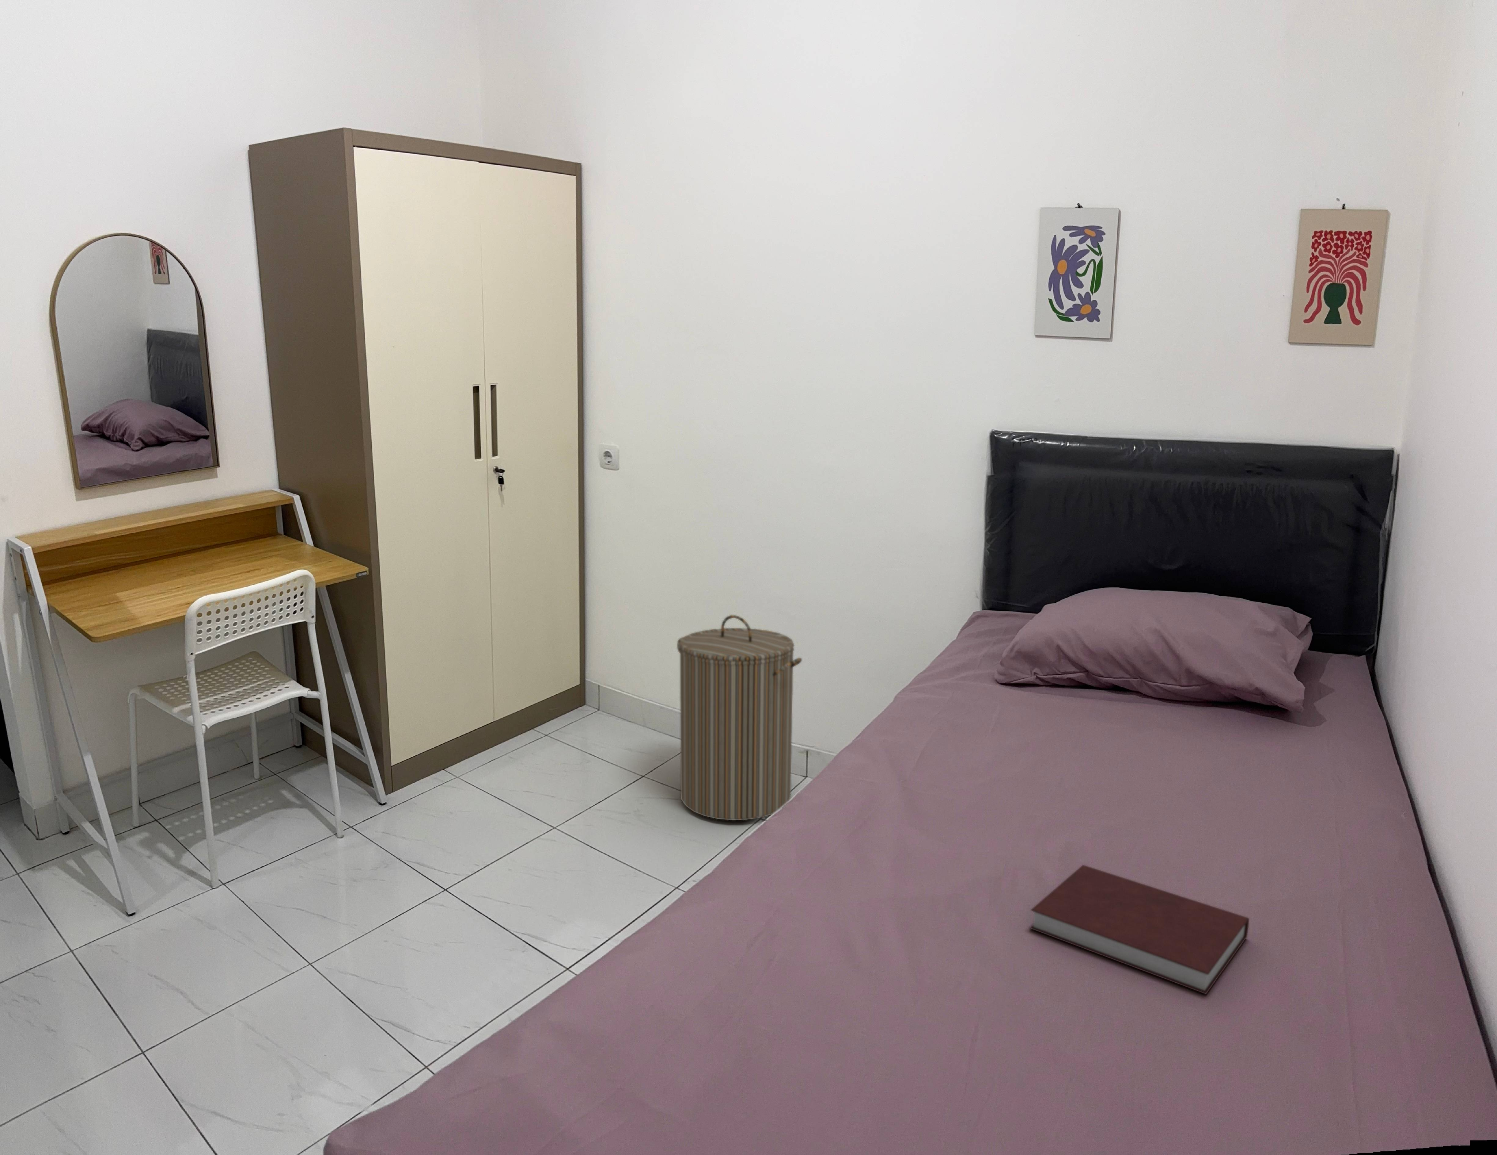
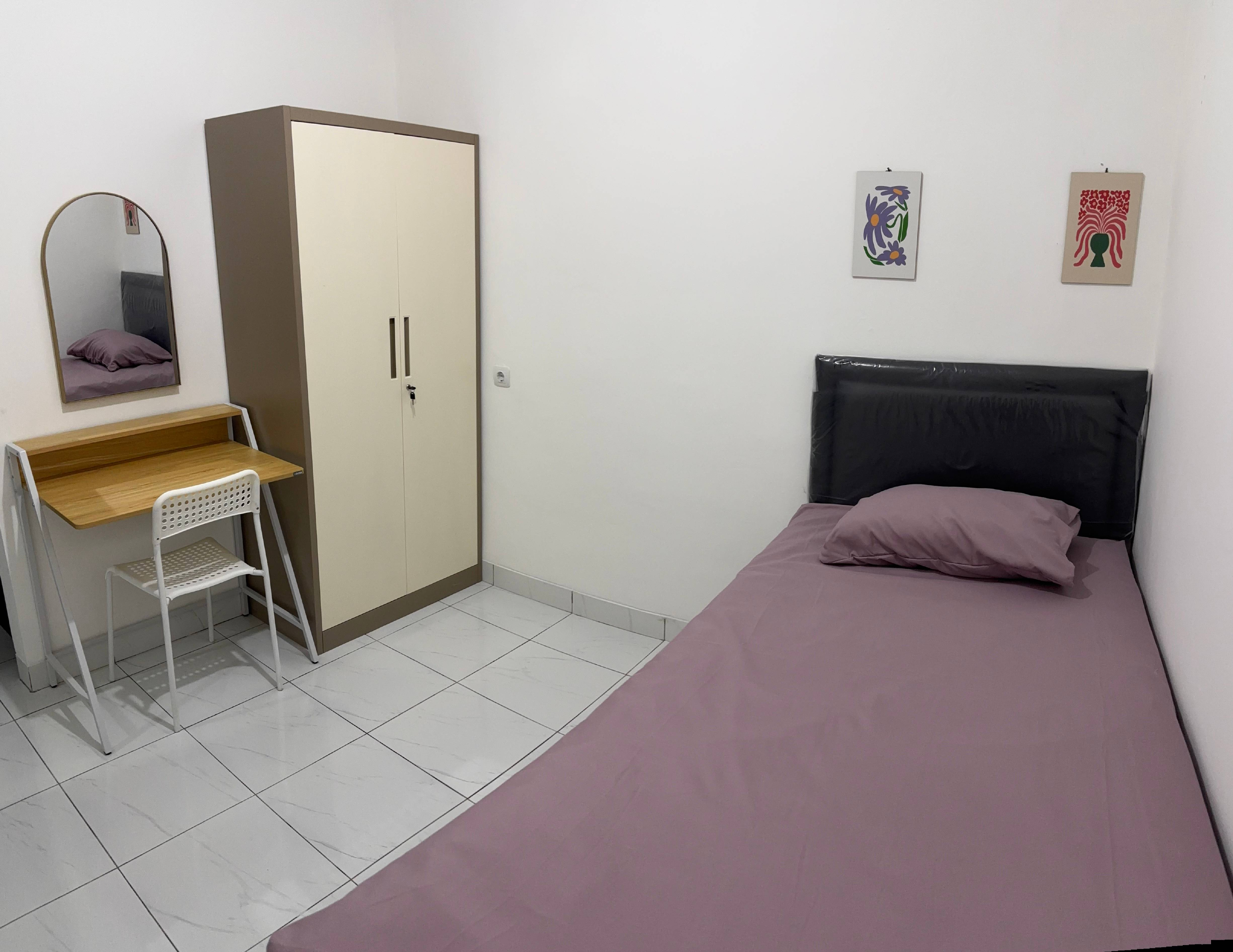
- laundry hamper (736, 709)
- notebook (1139, 923)
